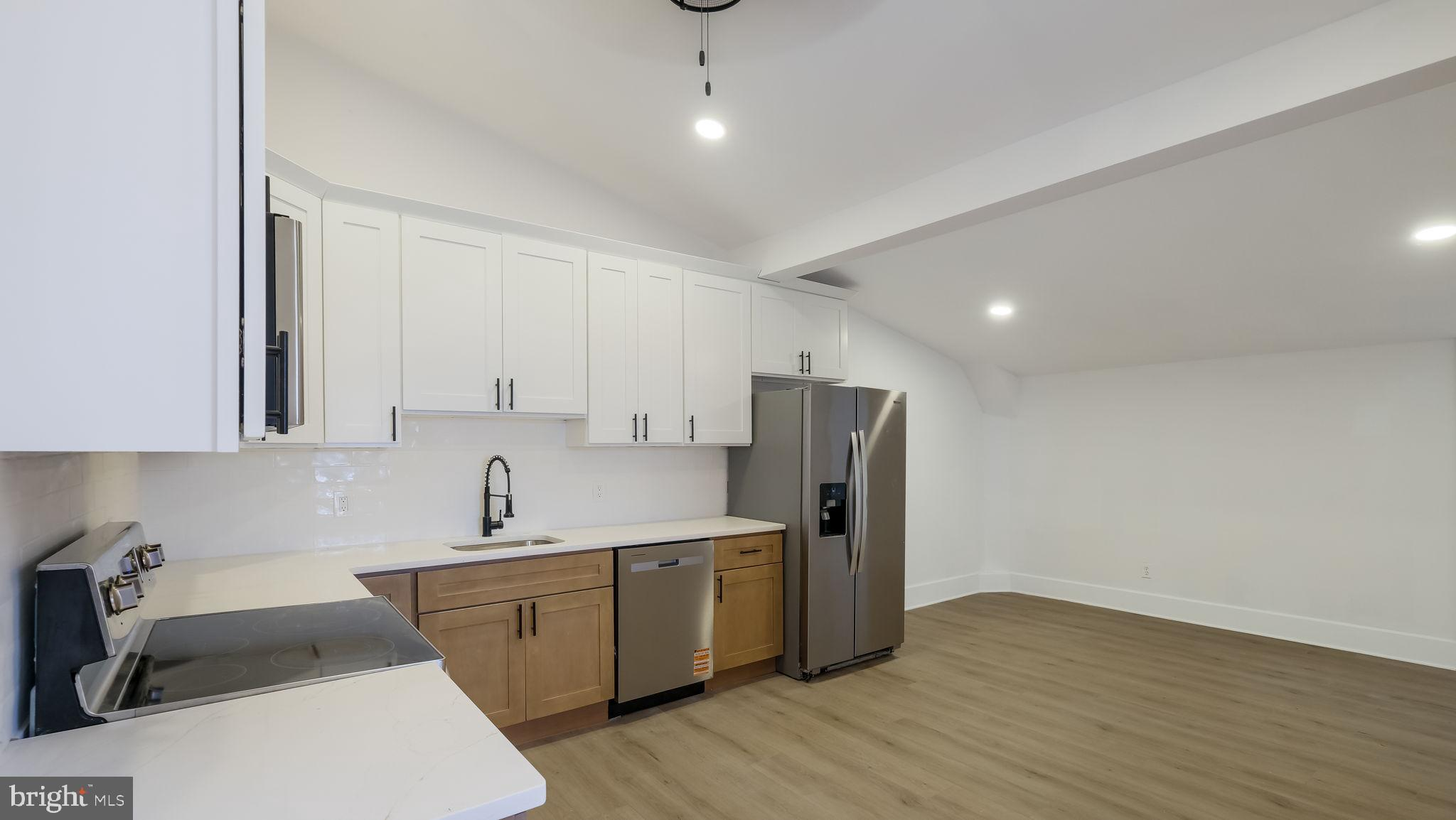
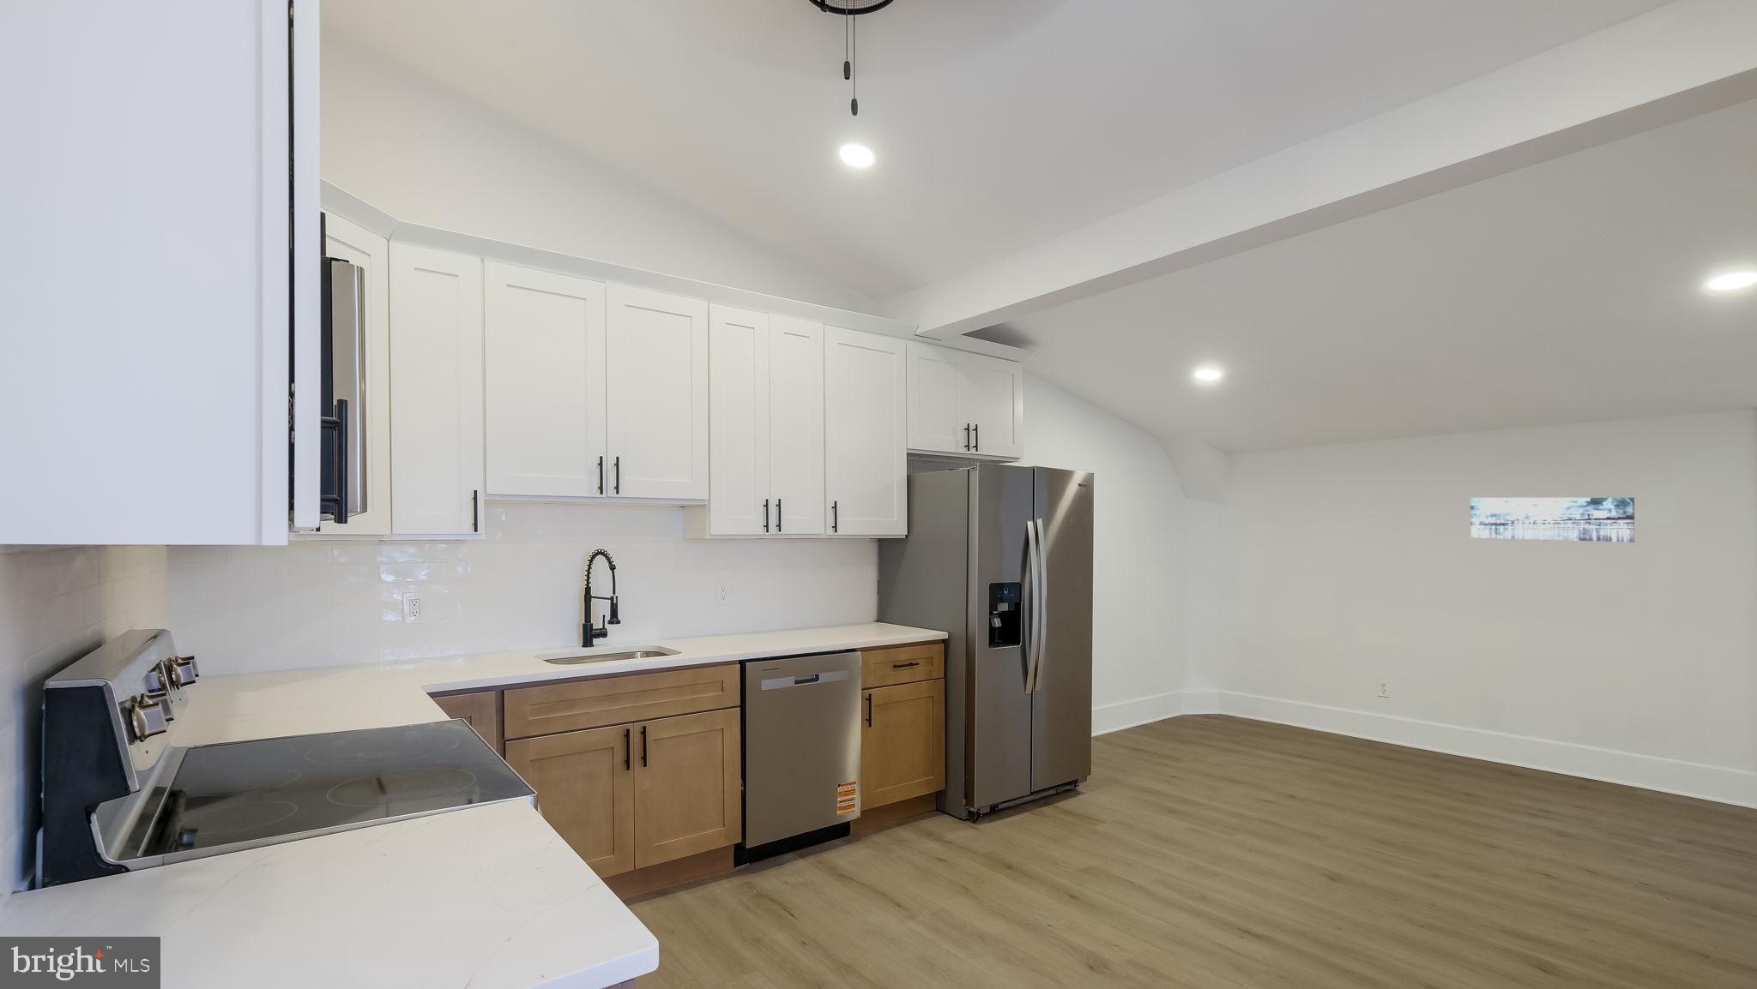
+ wall art (1548, 519)
